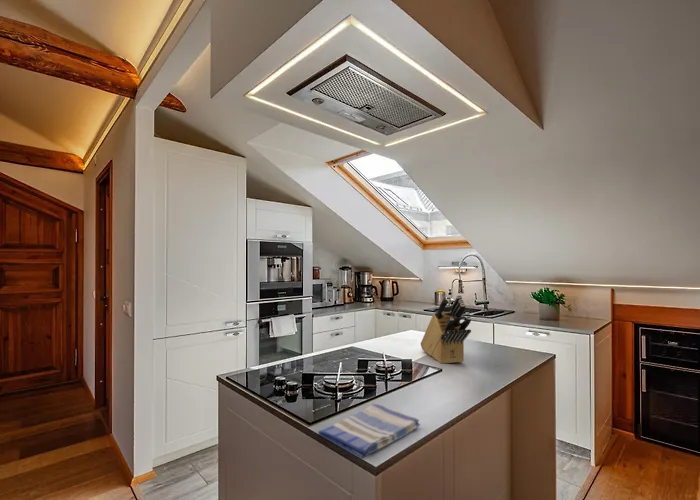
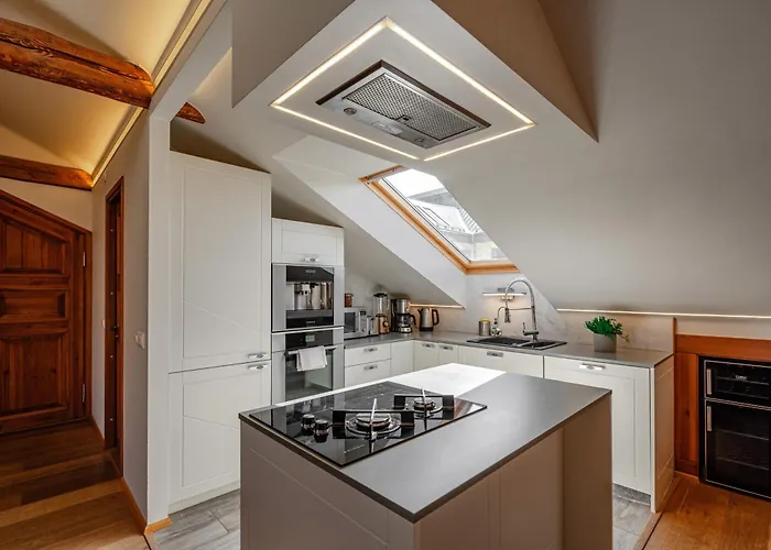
- dish towel (370, 426)
- knife block (444, 325)
